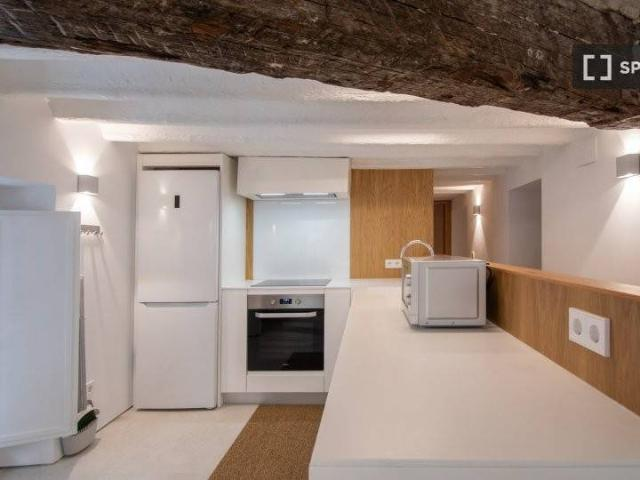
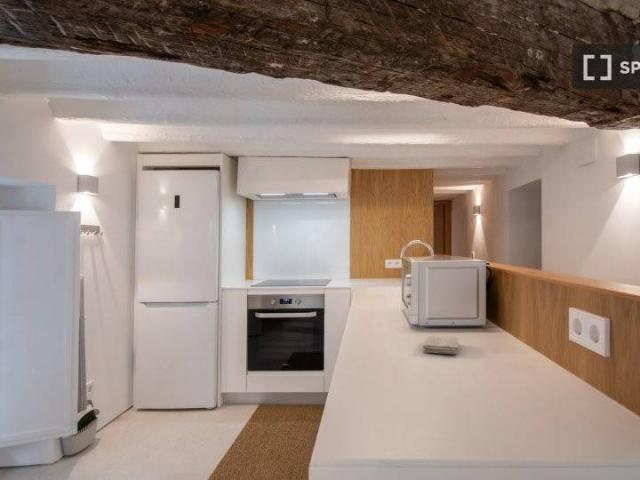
+ washcloth (441, 343)
